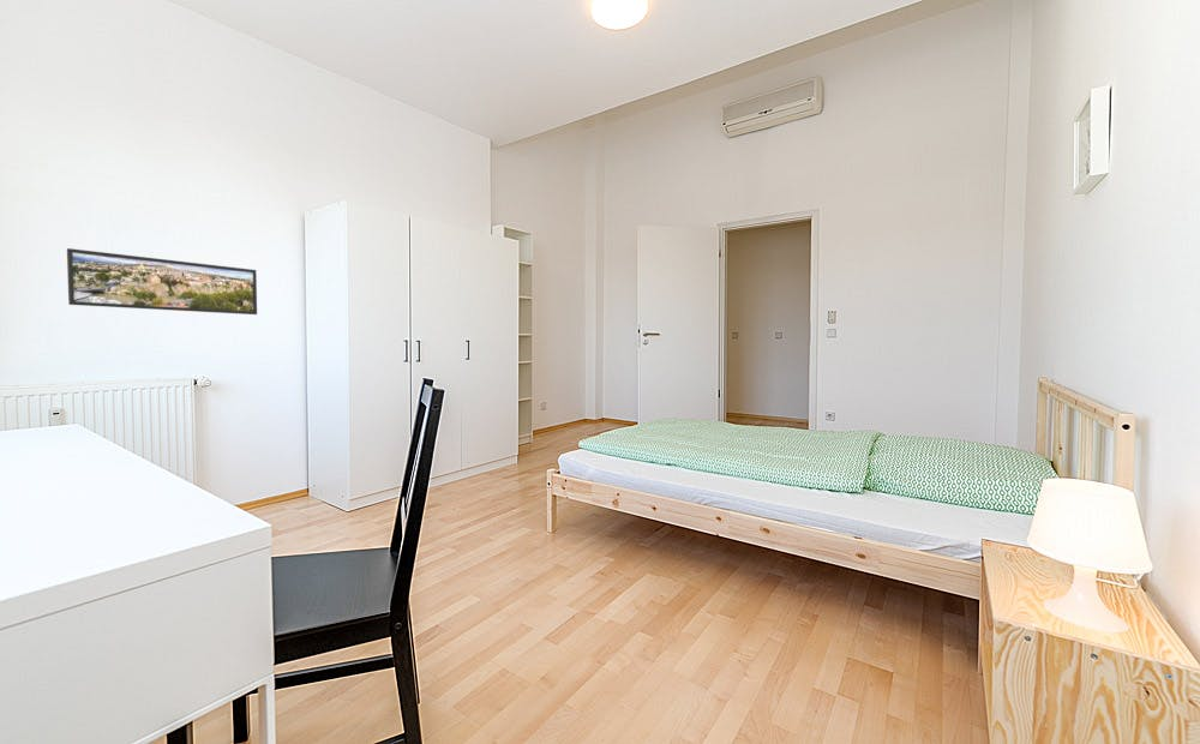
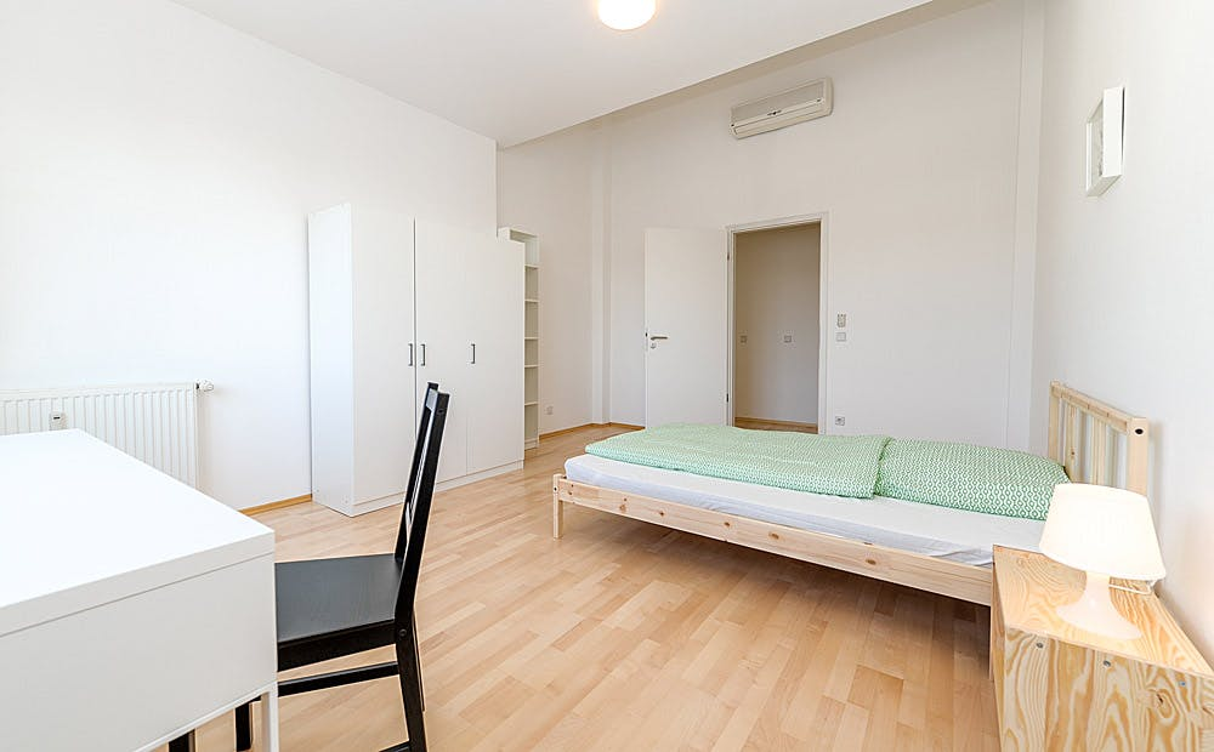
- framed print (173, 284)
